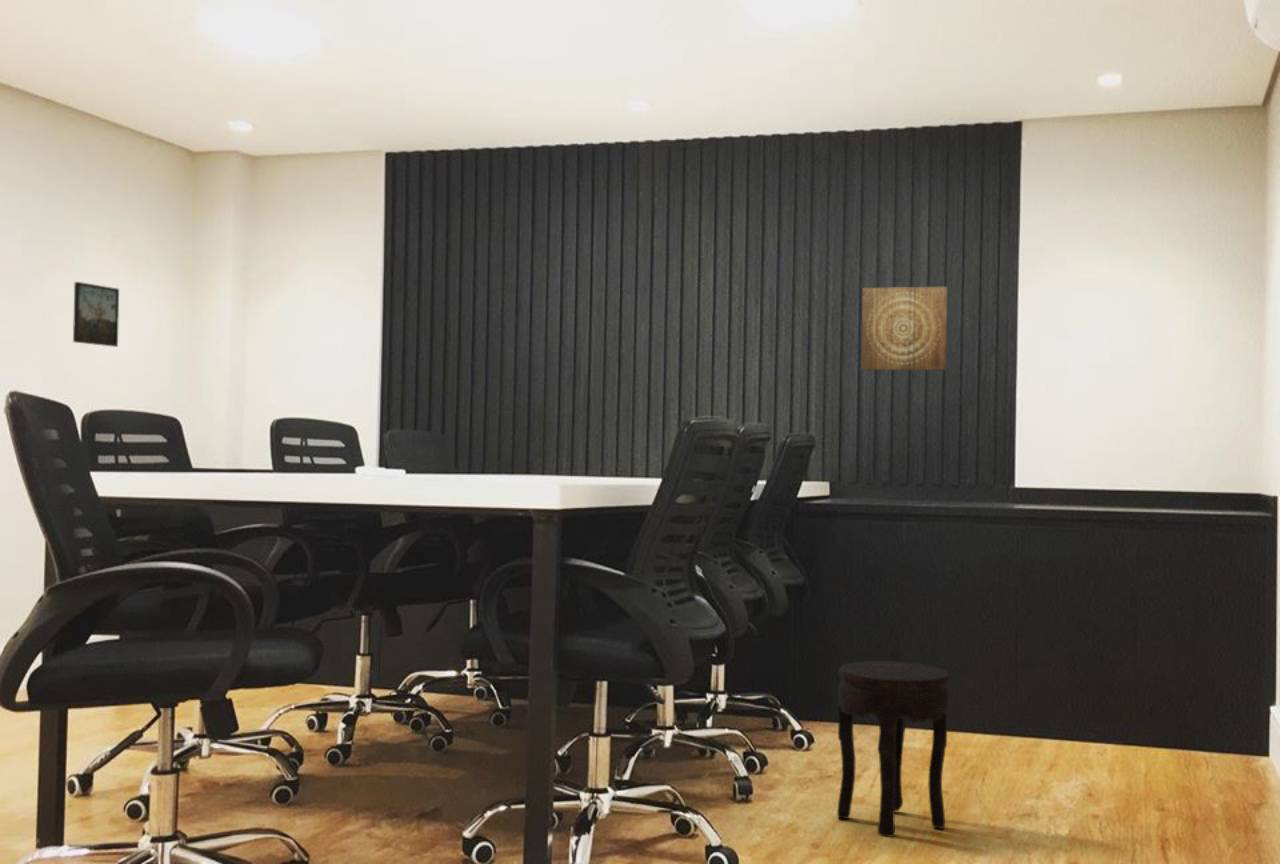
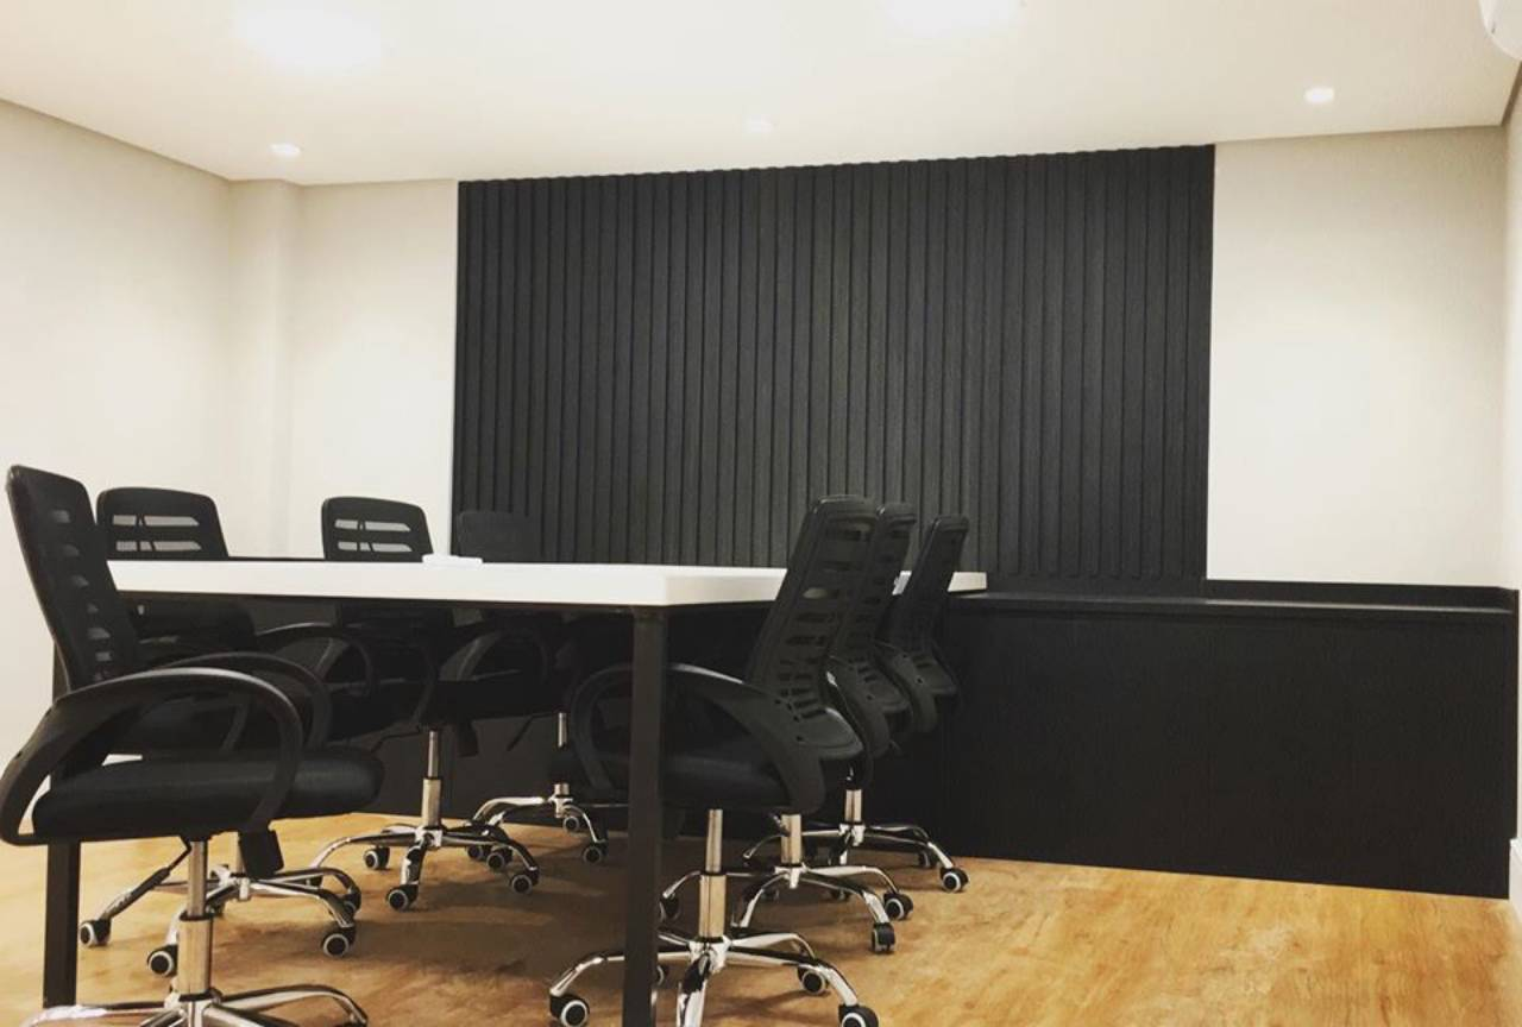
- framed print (96, 314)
- side table (892, 746)
- wall art (904, 328)
